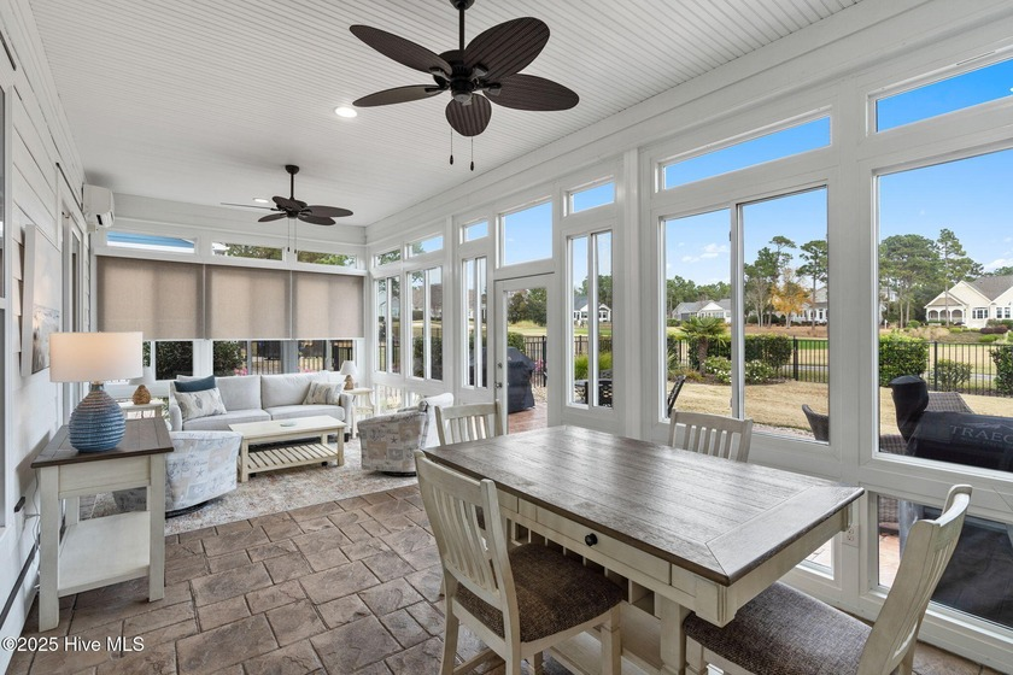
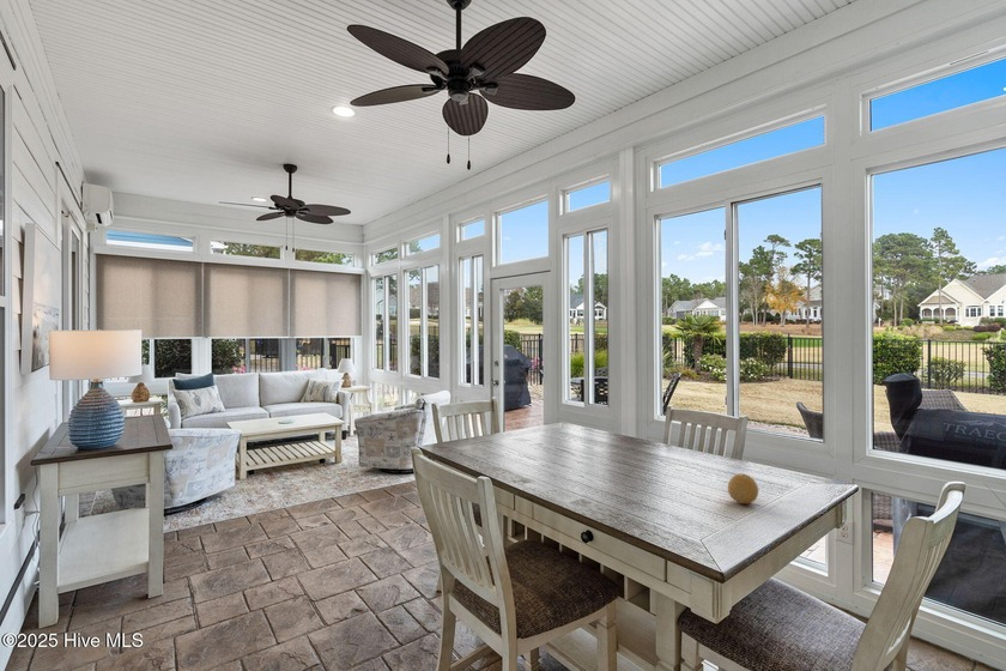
+ fruit (743, 488)
